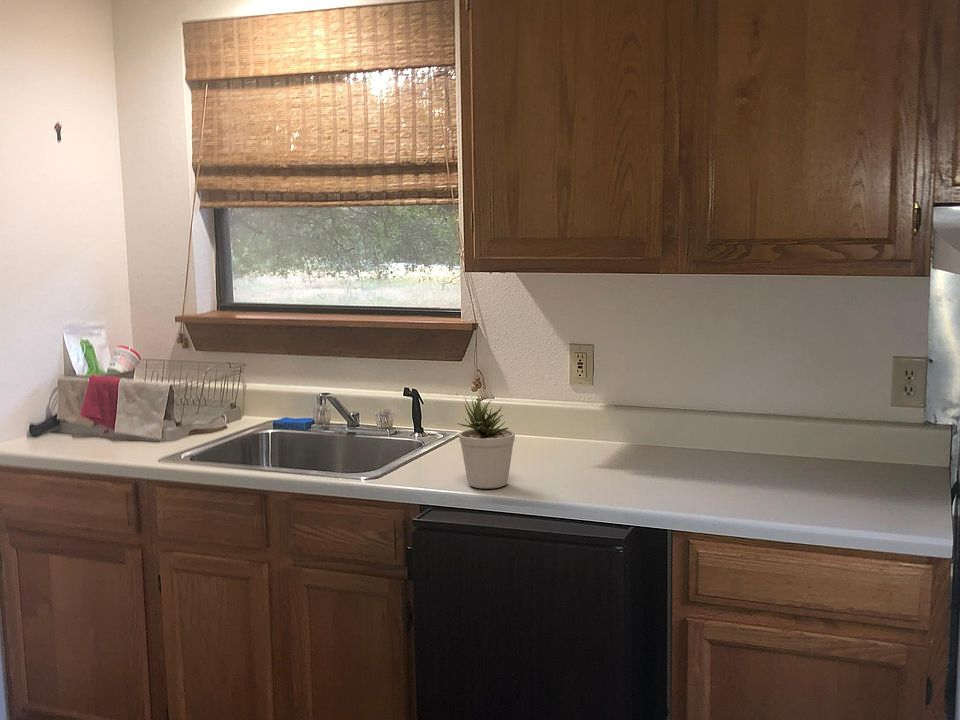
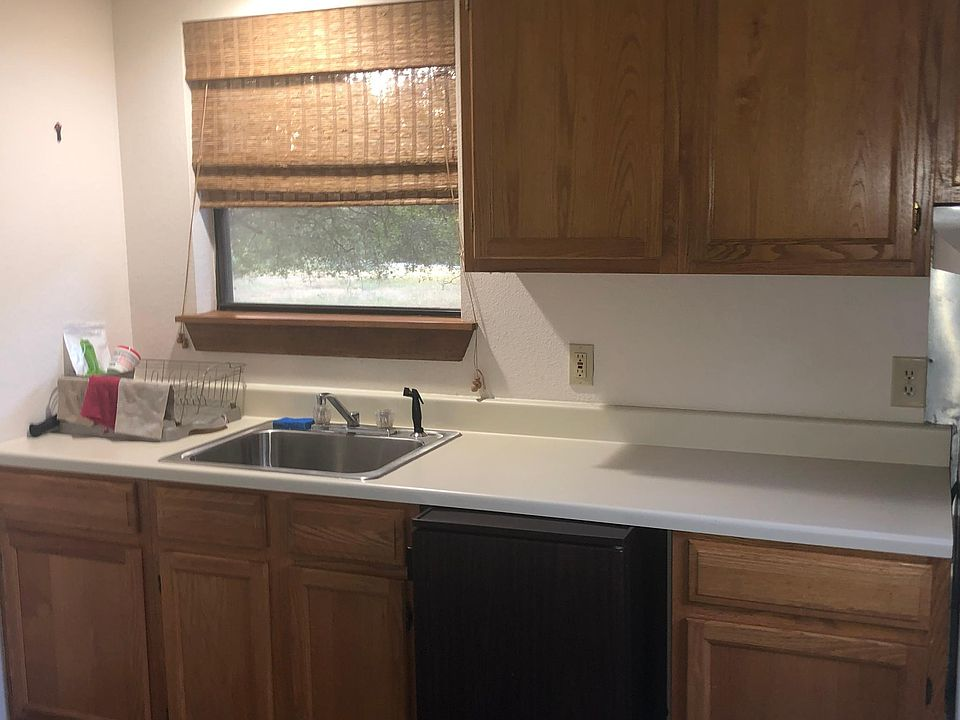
- potted plant (487, 440)
